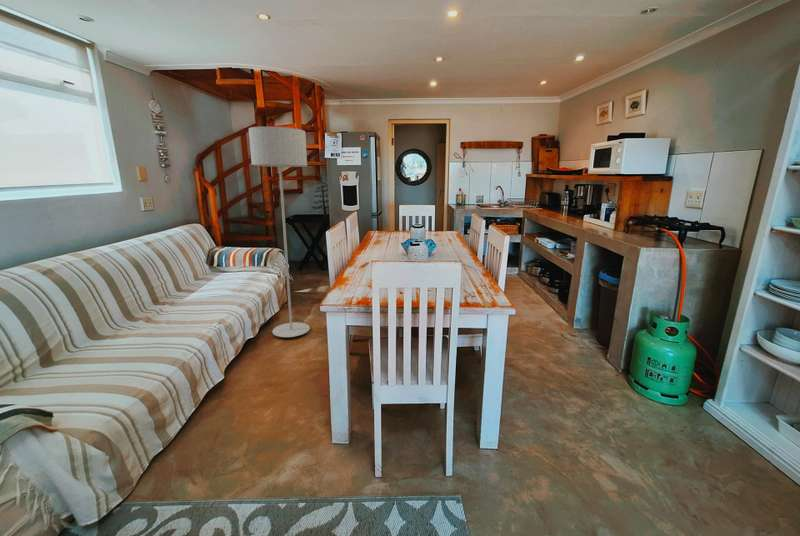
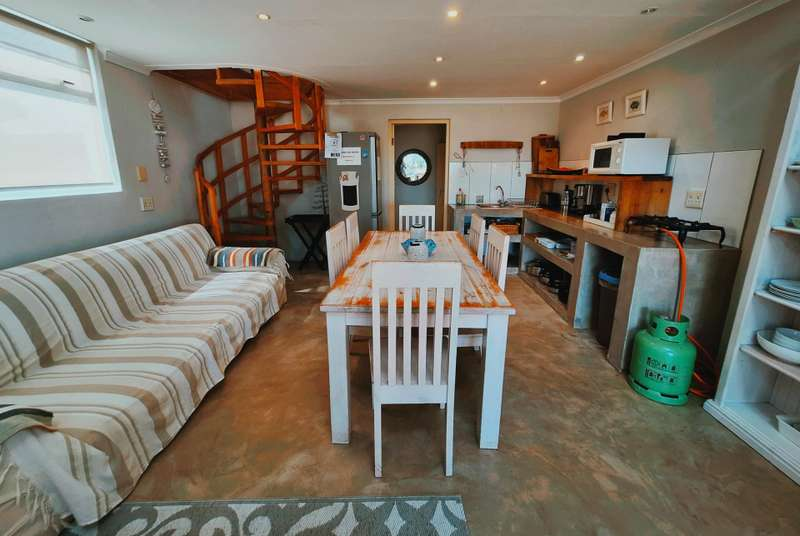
- floor lamp (285, 238)
